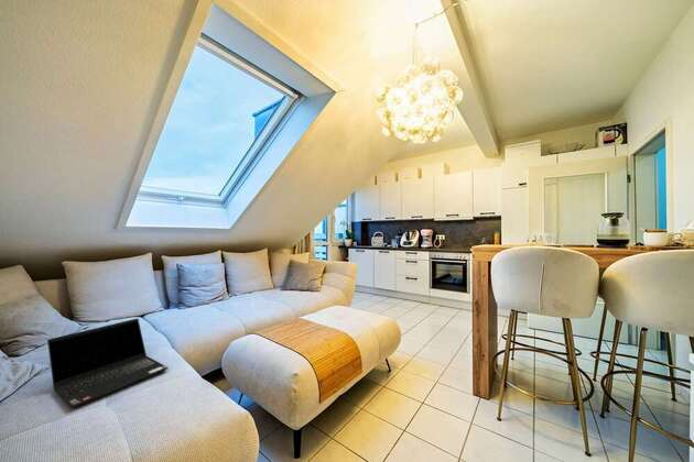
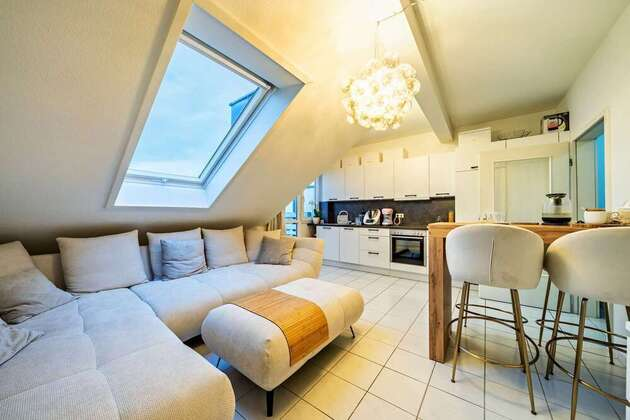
- laptop computer (110, 355)
